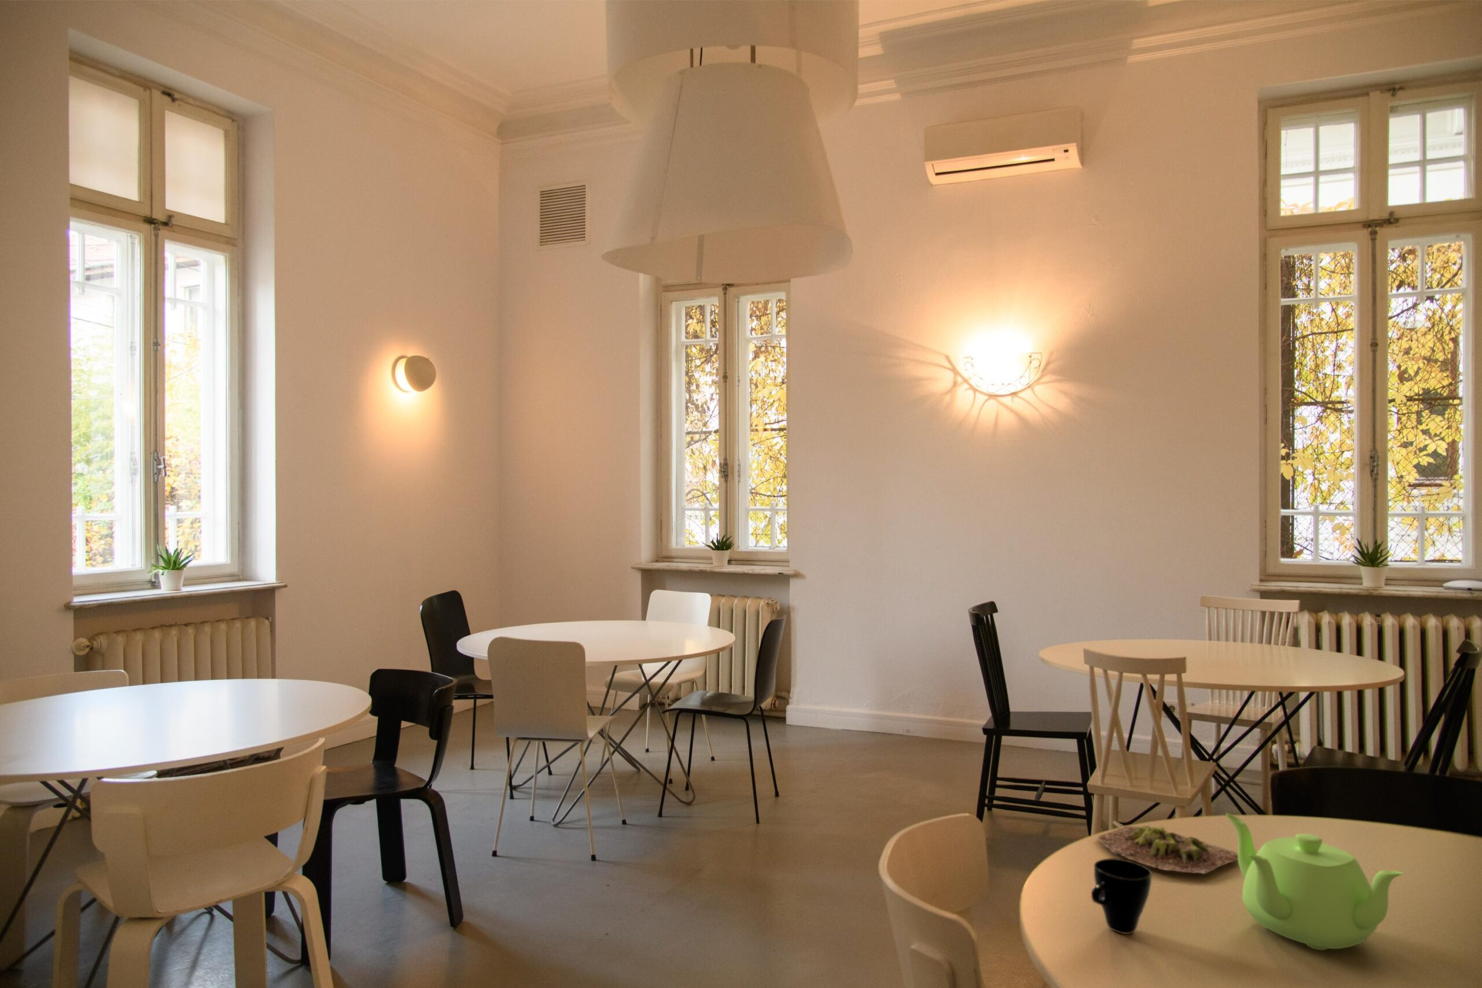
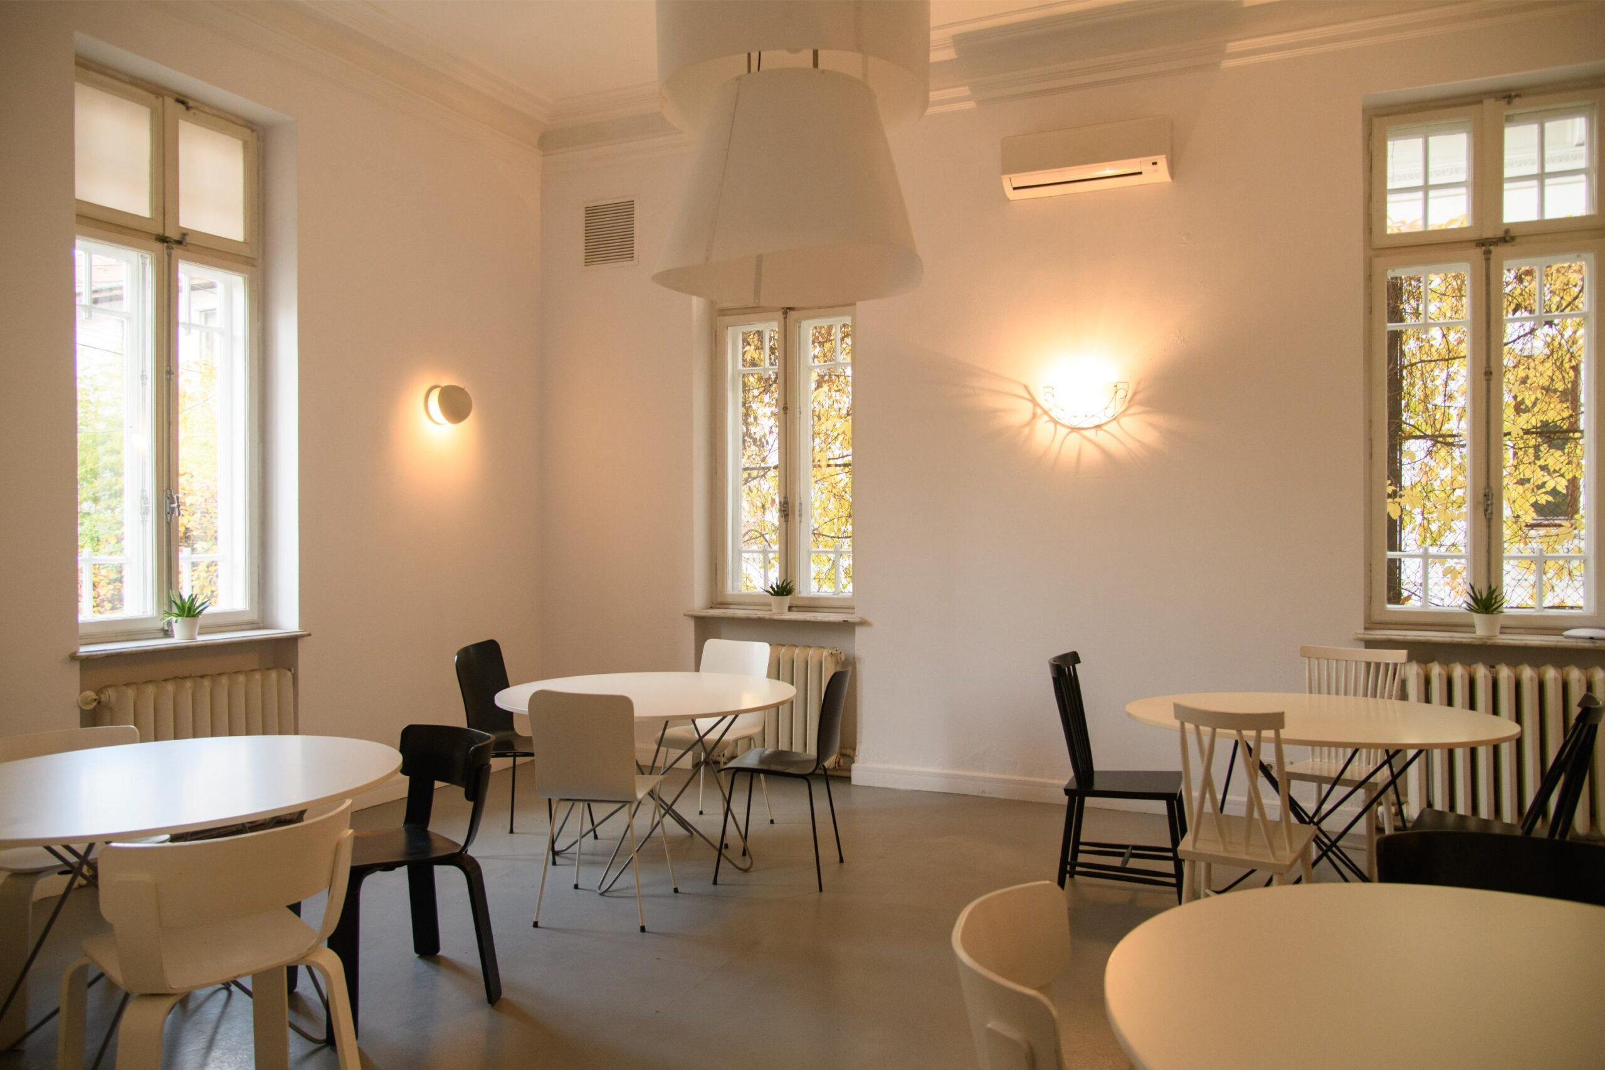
- teapot (1298, 887)
- cup (1116, 901)
- succulent plant (1161, 840)
